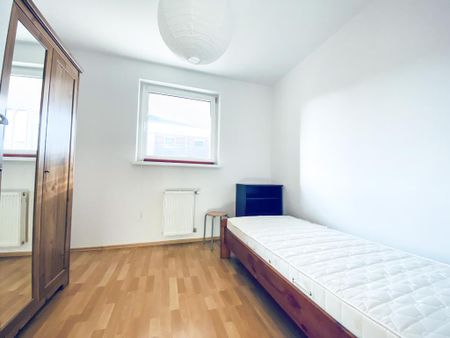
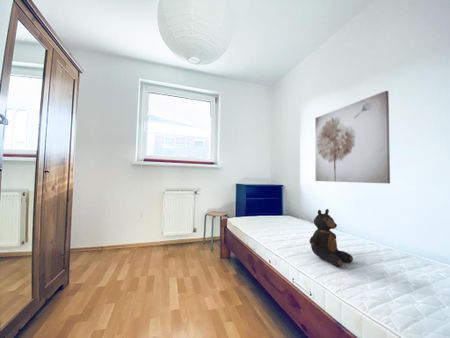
+ wall art (345, 144)
+ teddy bear (330, 234)
